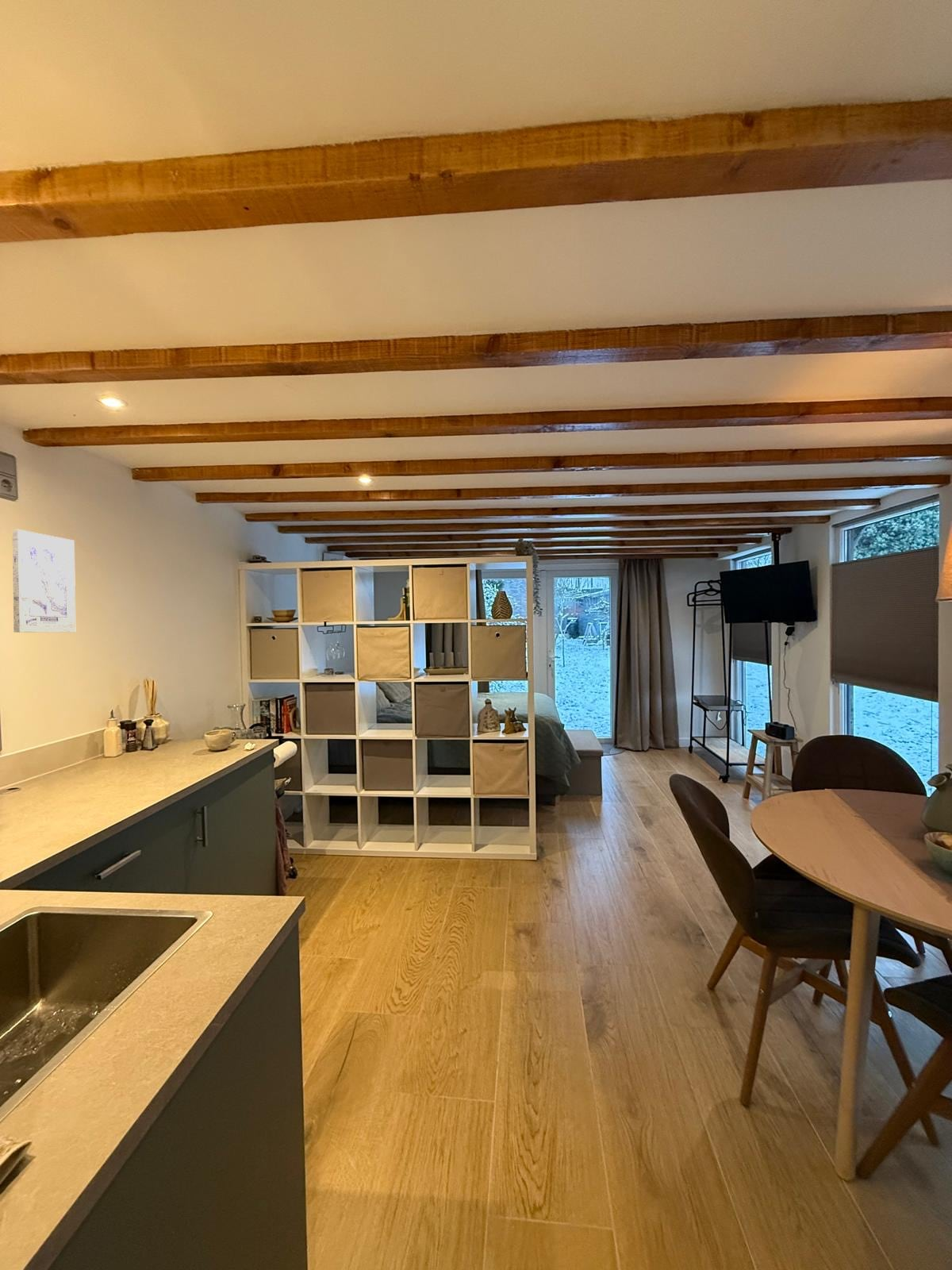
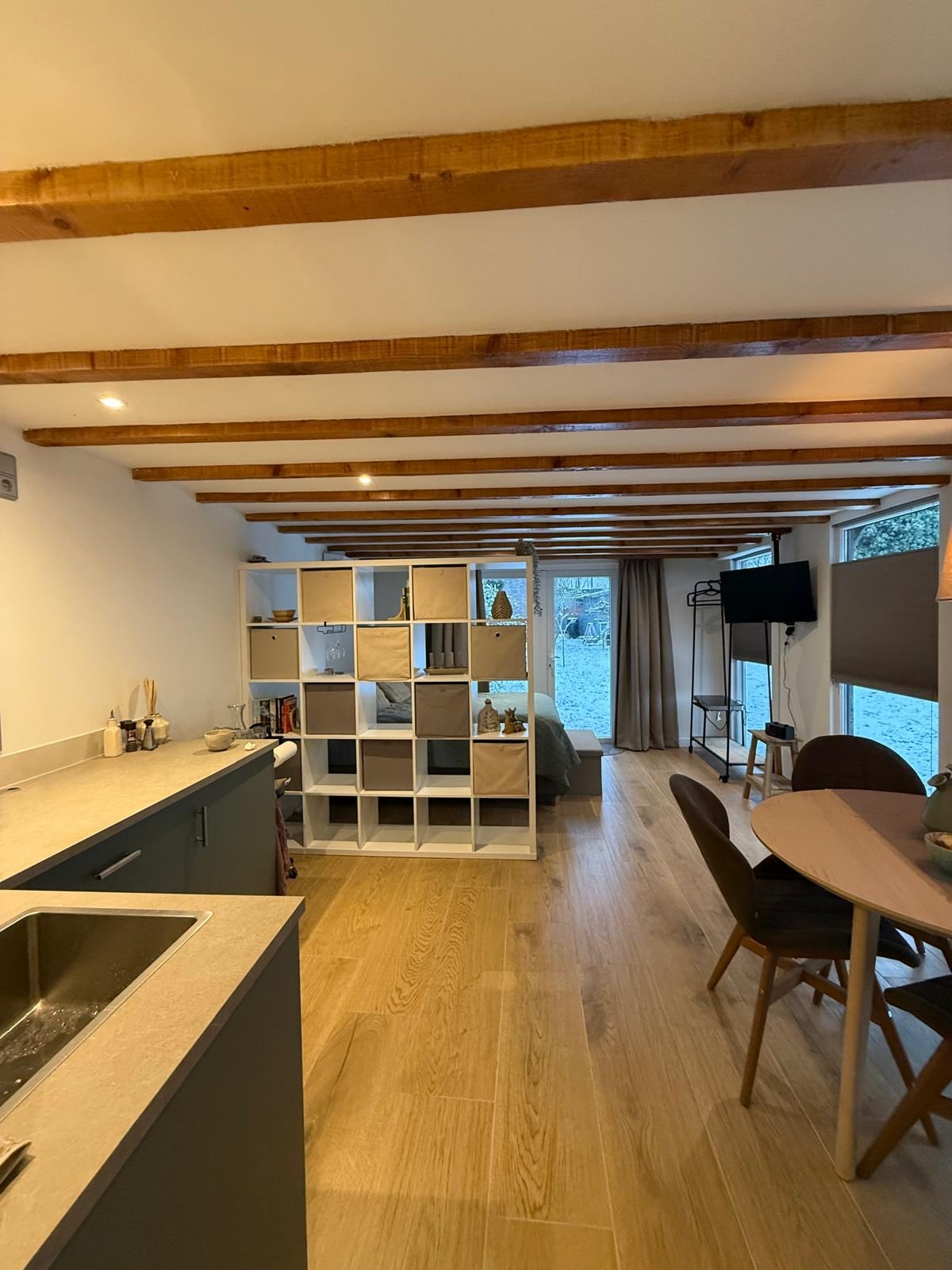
- wall art (45, 583)
